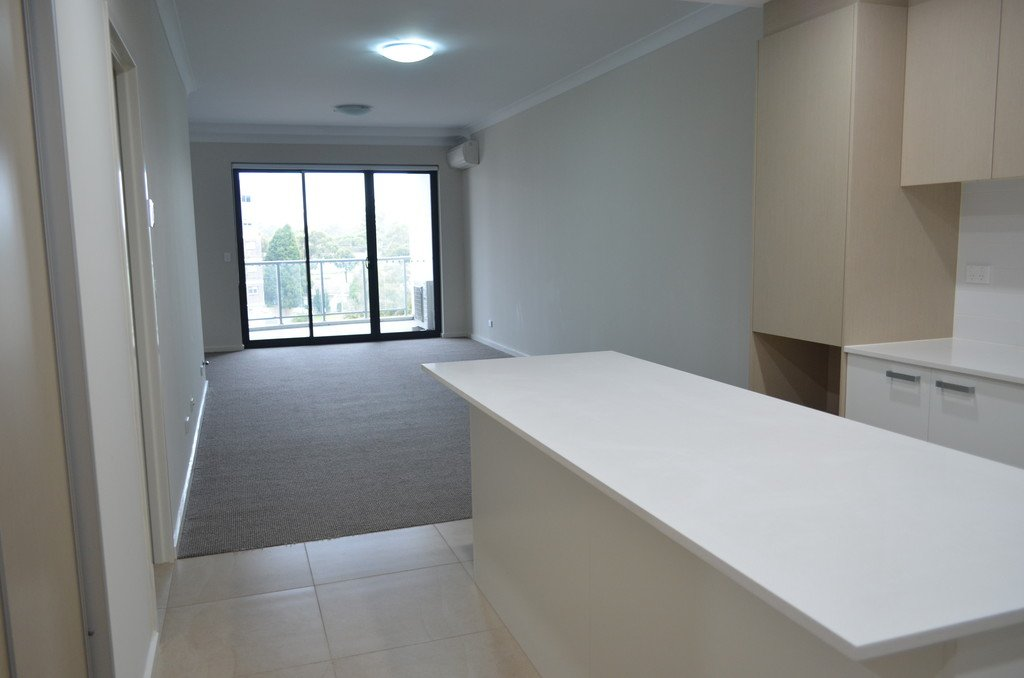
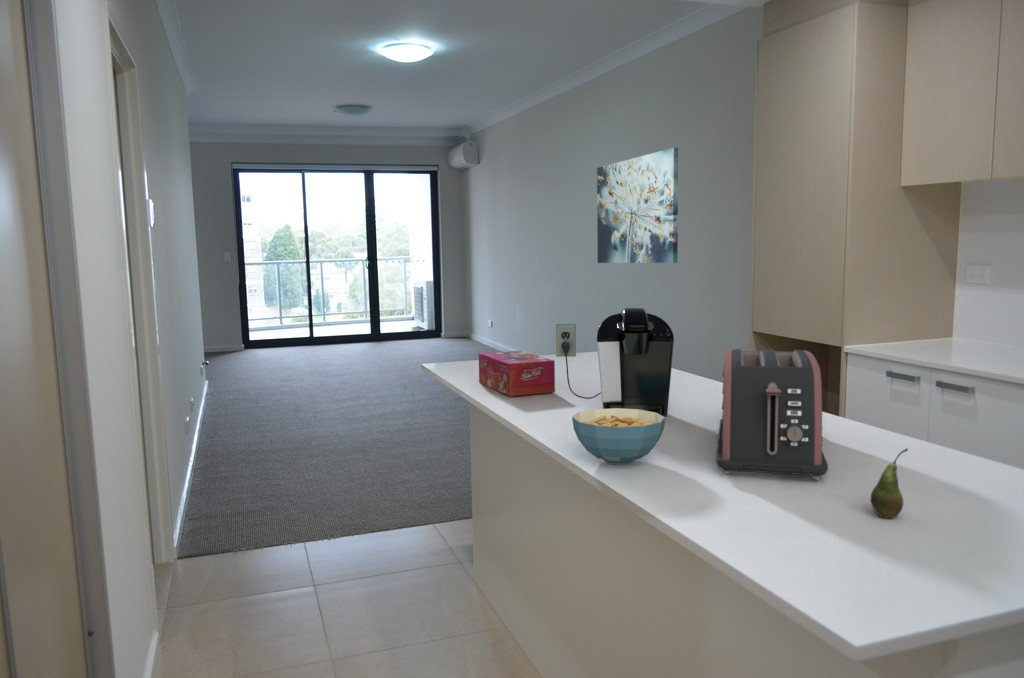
+ toaster (768, 403)
+ cereal bowl (618, 439)
+ tissue box (515, 372)
+ fruit (887, 481)
+ coffee maker (613, 360)
+ wall art (633, 211)
